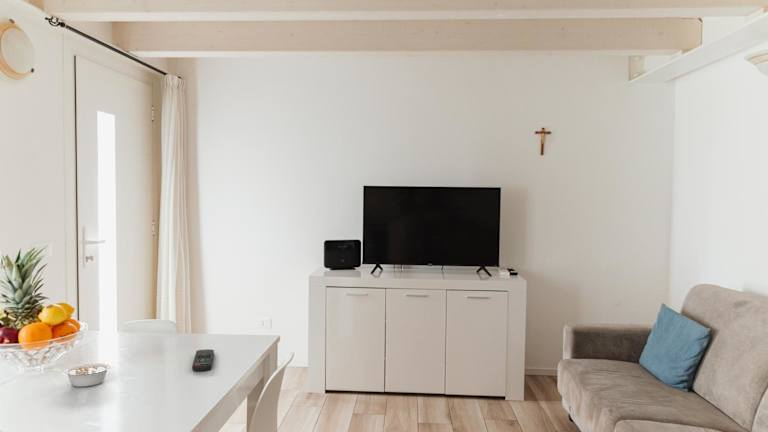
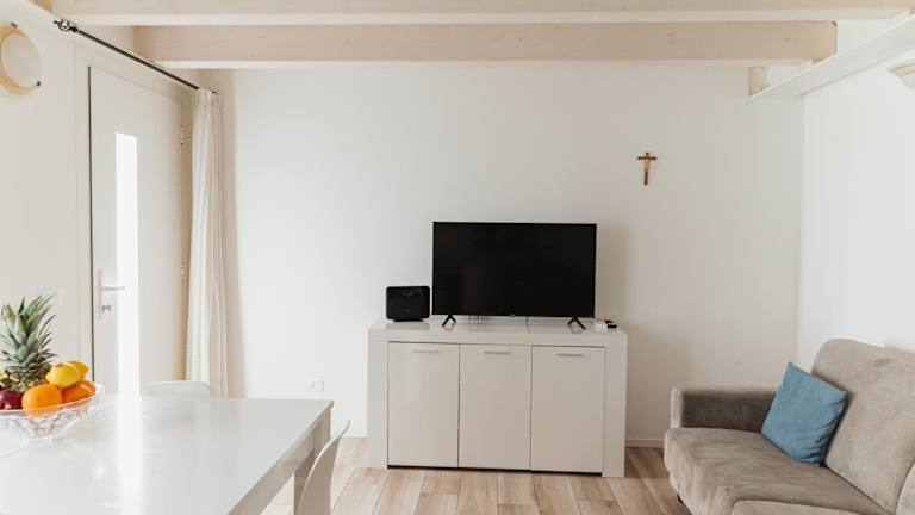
- legume (89, 374)
- remote control (203, 359)
